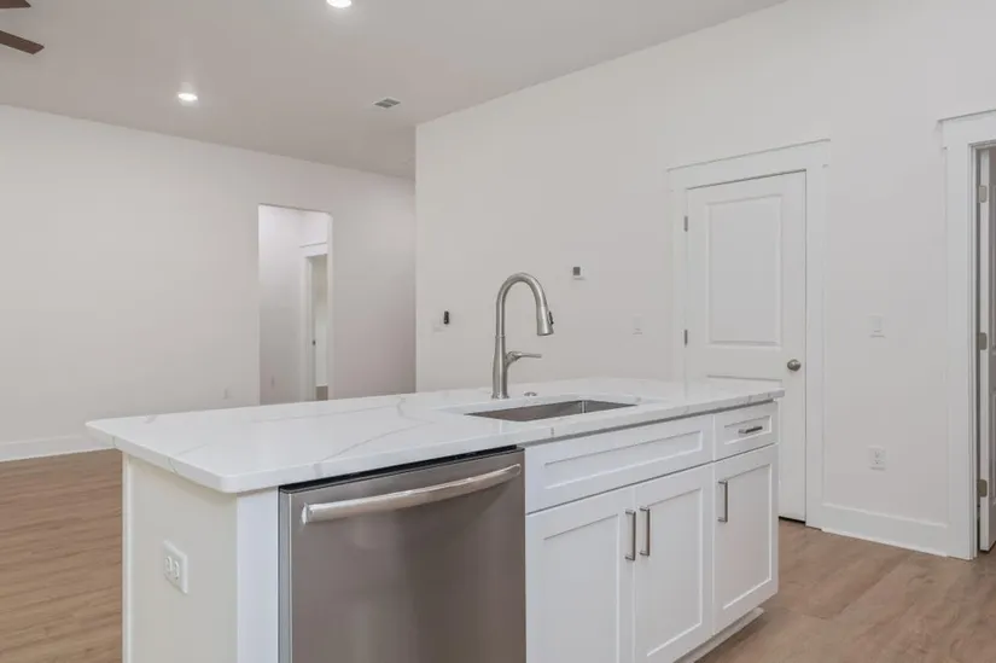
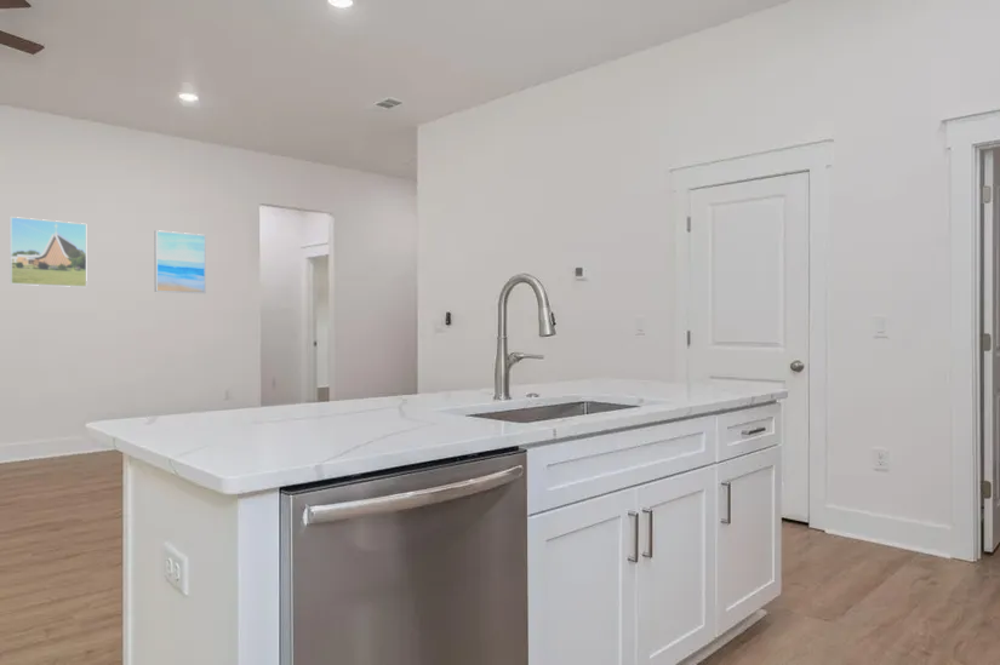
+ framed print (48, 252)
+ wall art (181, 262)
